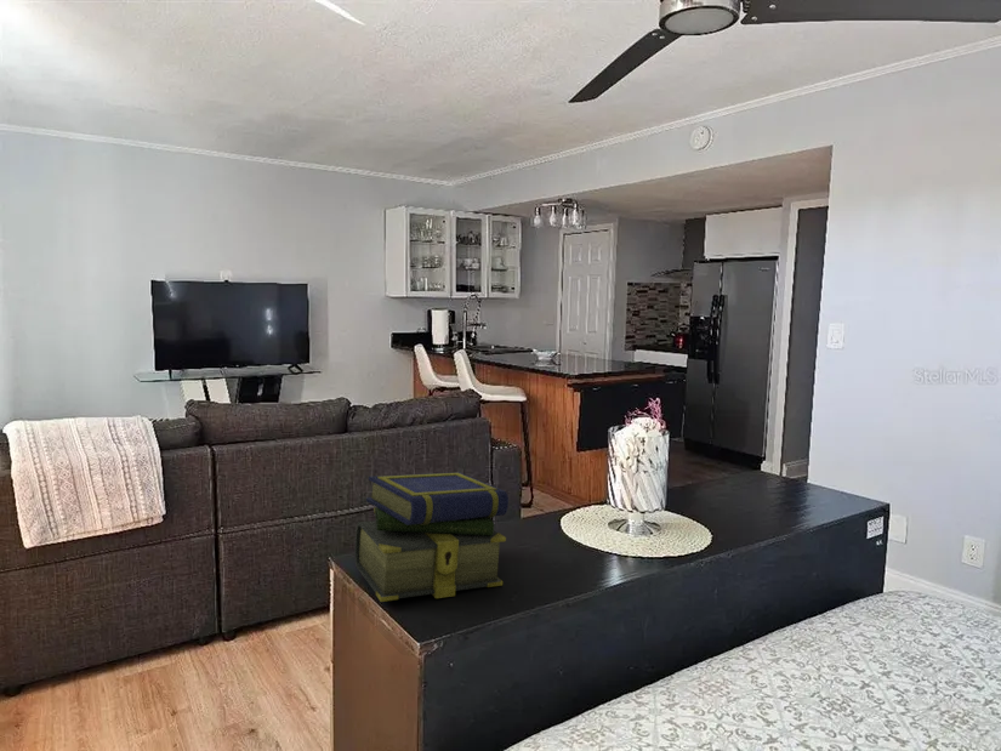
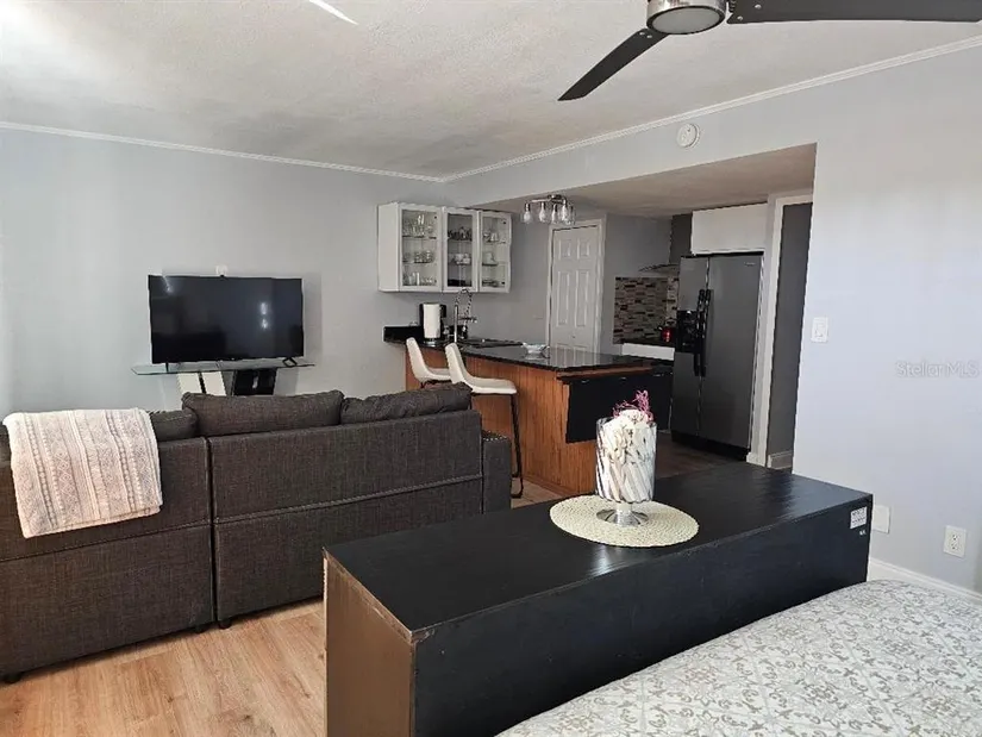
- stack of books (432, 527)
